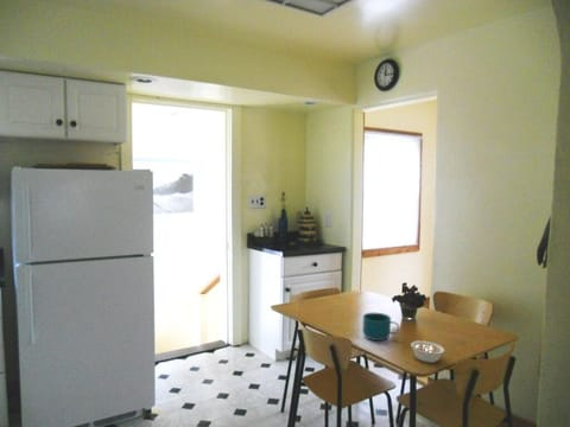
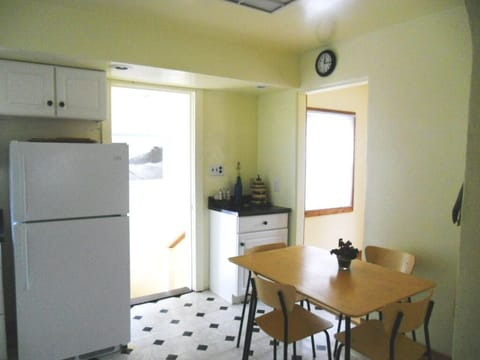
- cup (380, 327)
- legume (428, 351)
